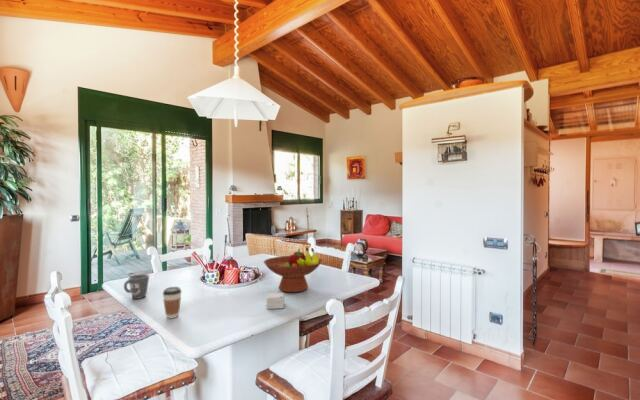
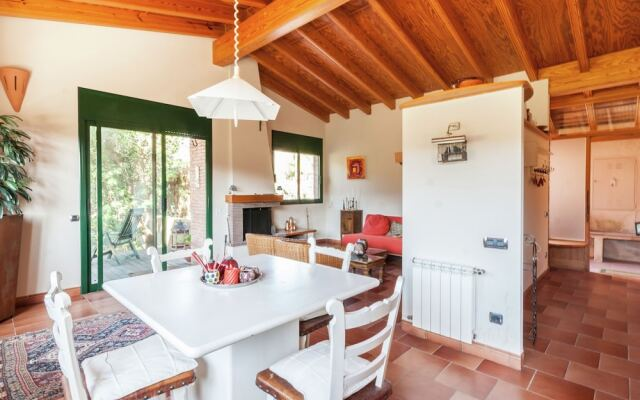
- small box (275, 300)
- fruit bowl (293, 269)
- mug (136, 286)
- coffee cup (172, 302)
